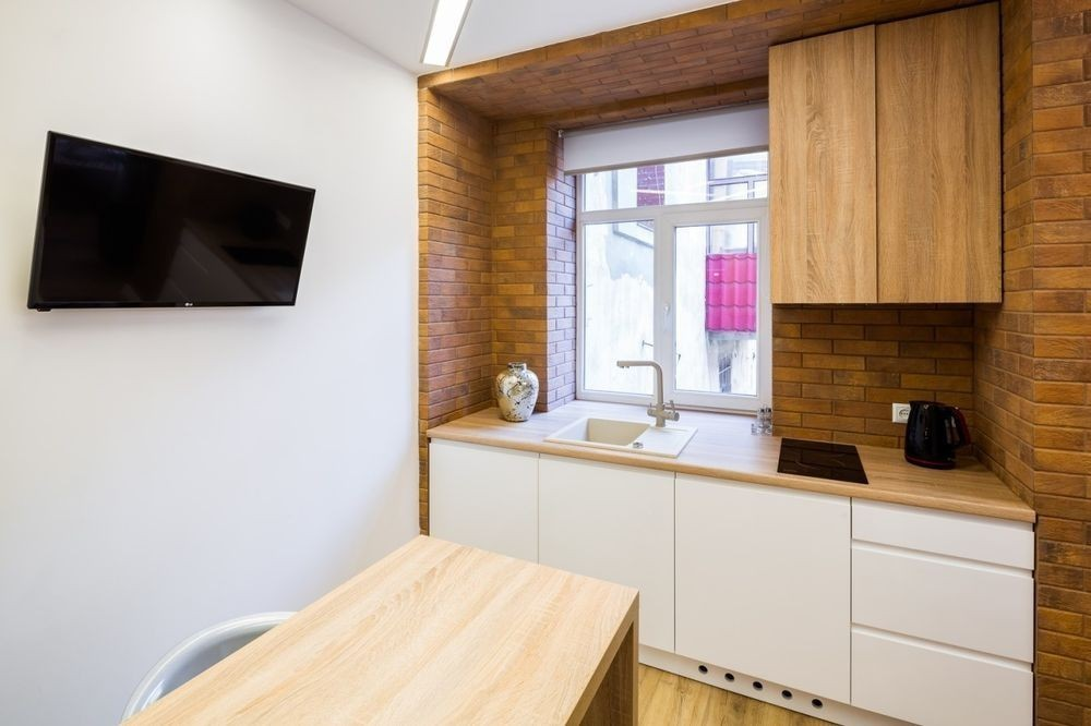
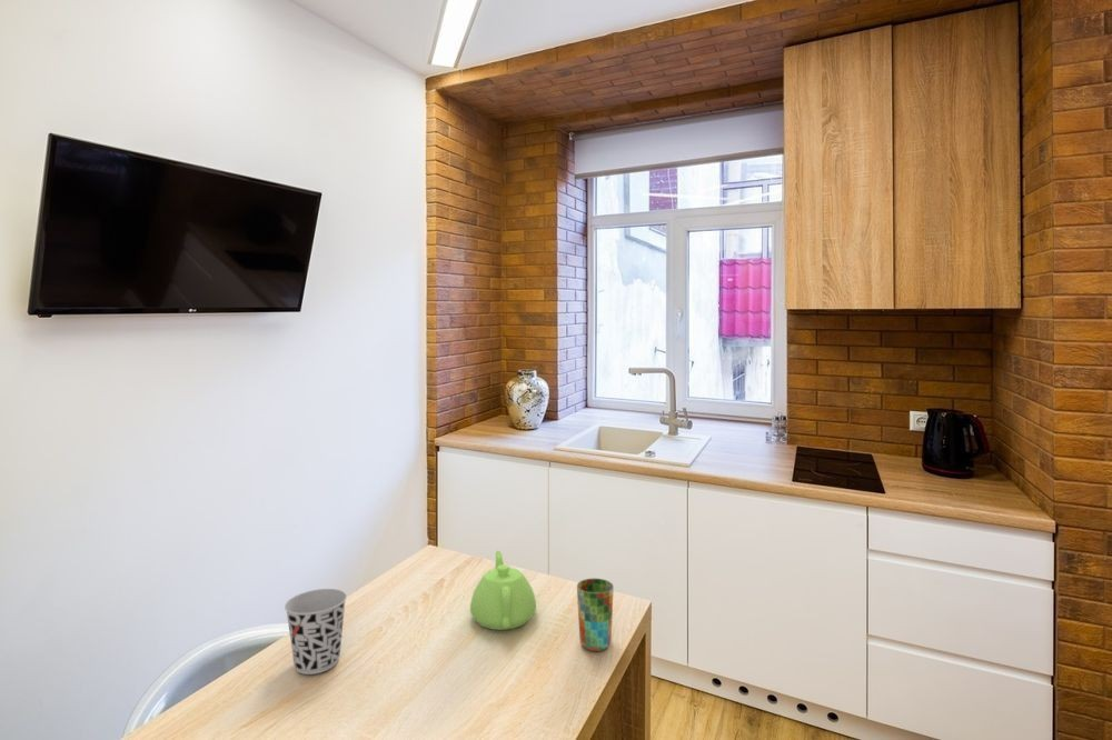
+ teapot (503, 589)
+ cup (317, 631)
+ cup (595, 614)
